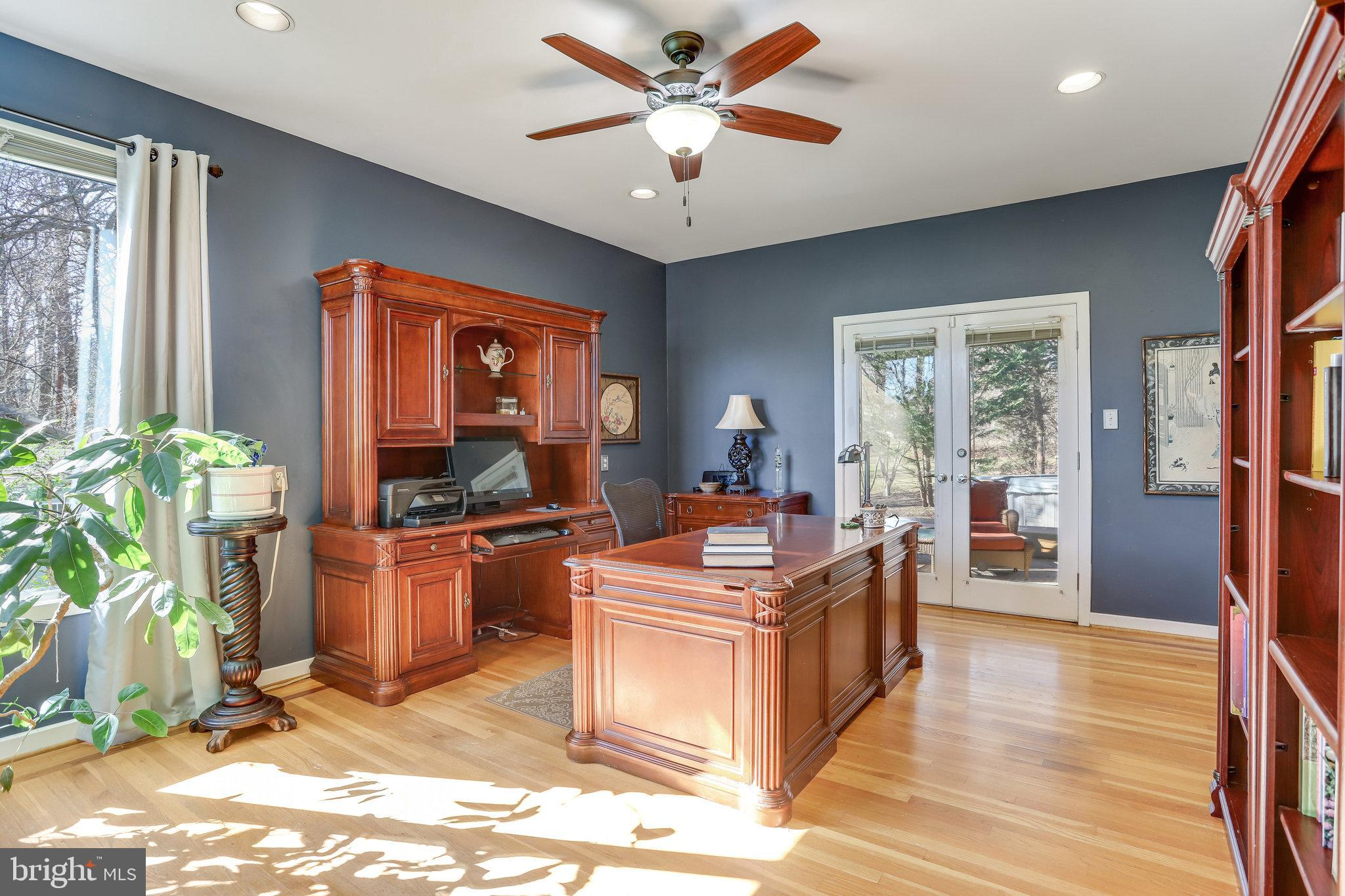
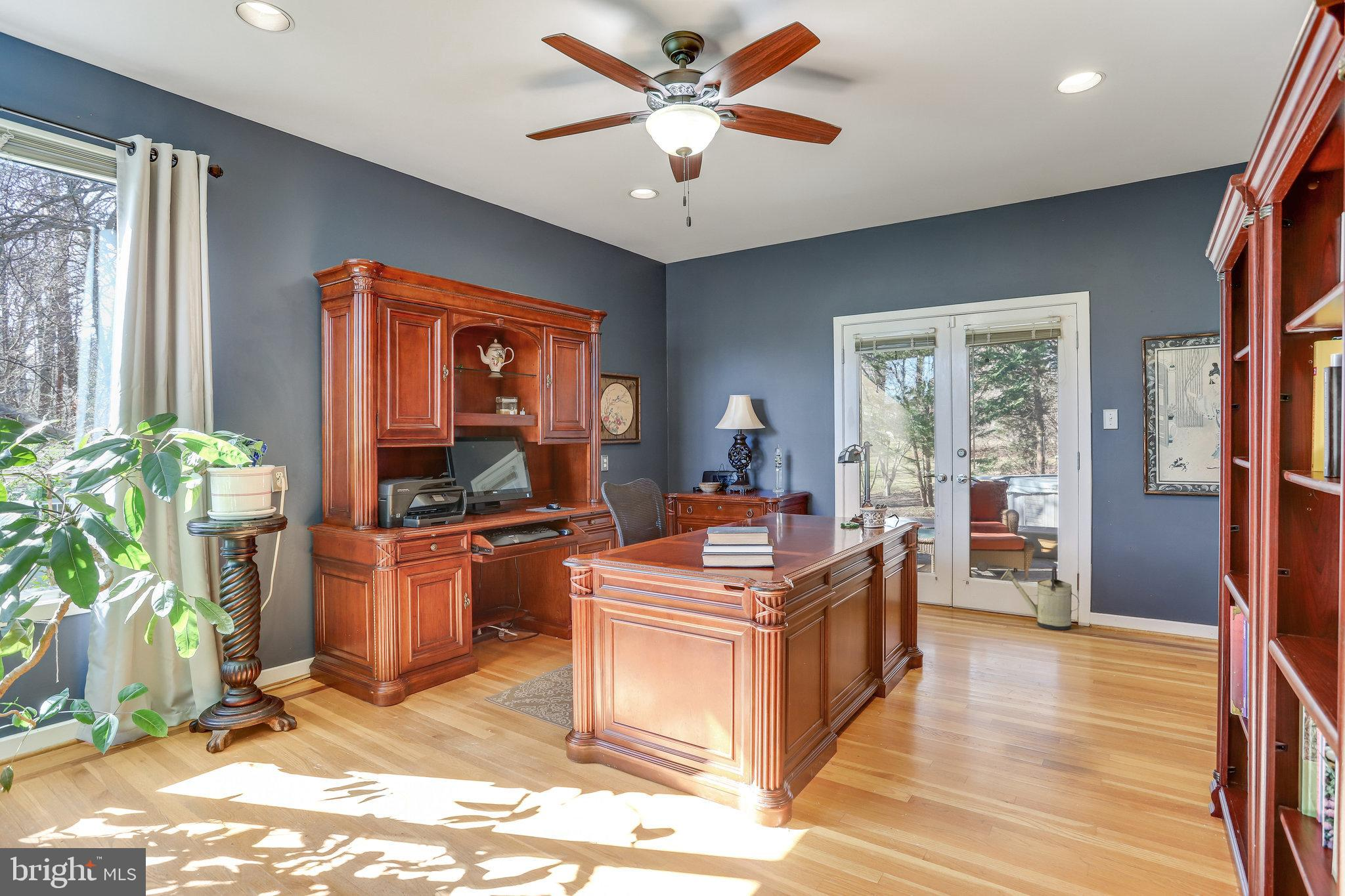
+ watering can (1038, 595)
